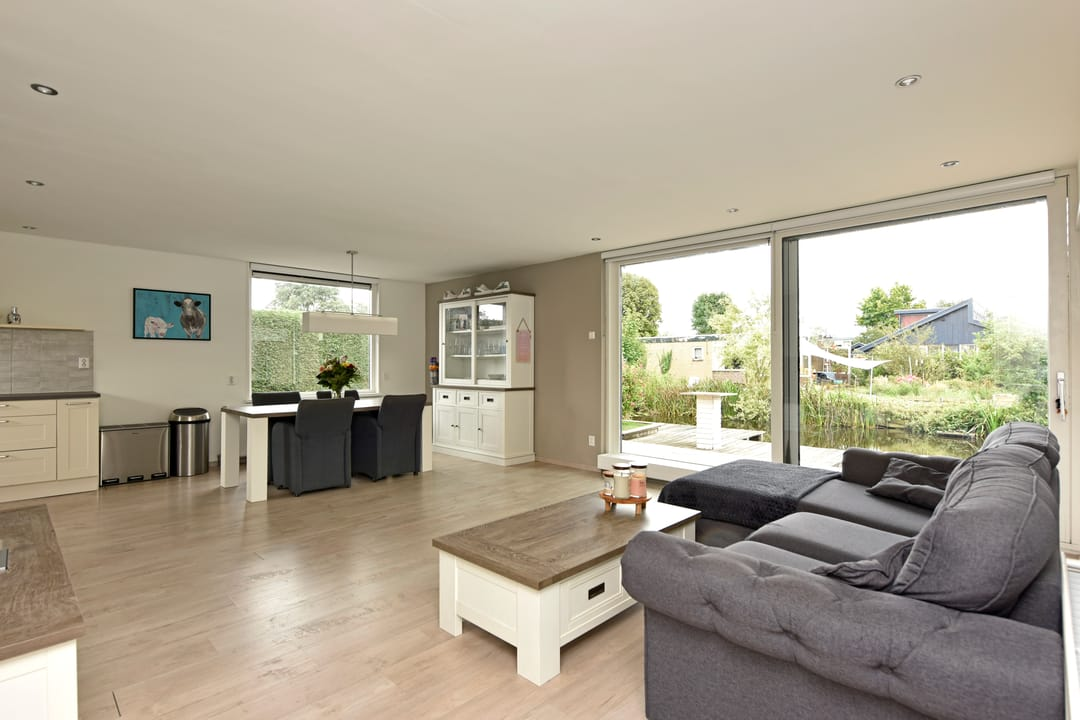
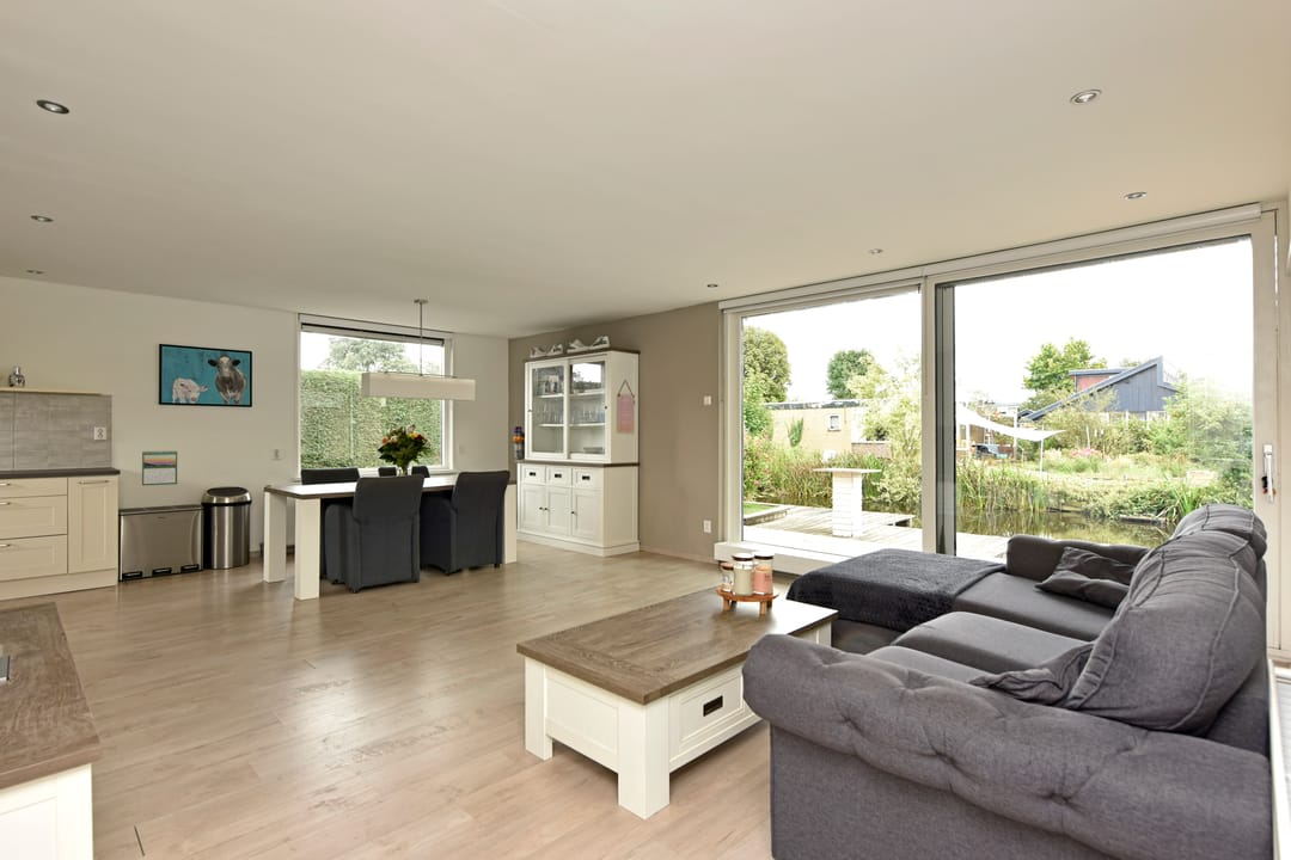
+ calendar (159, 467)
